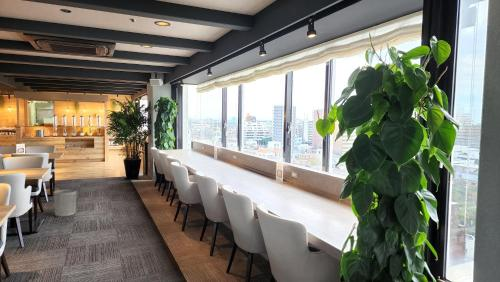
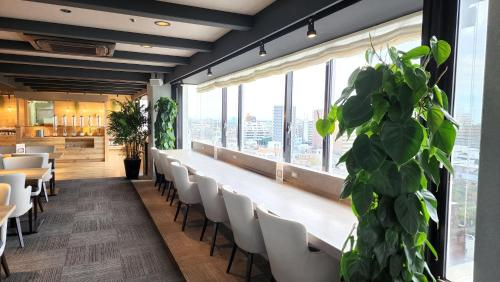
- waste bin (65, 202)
